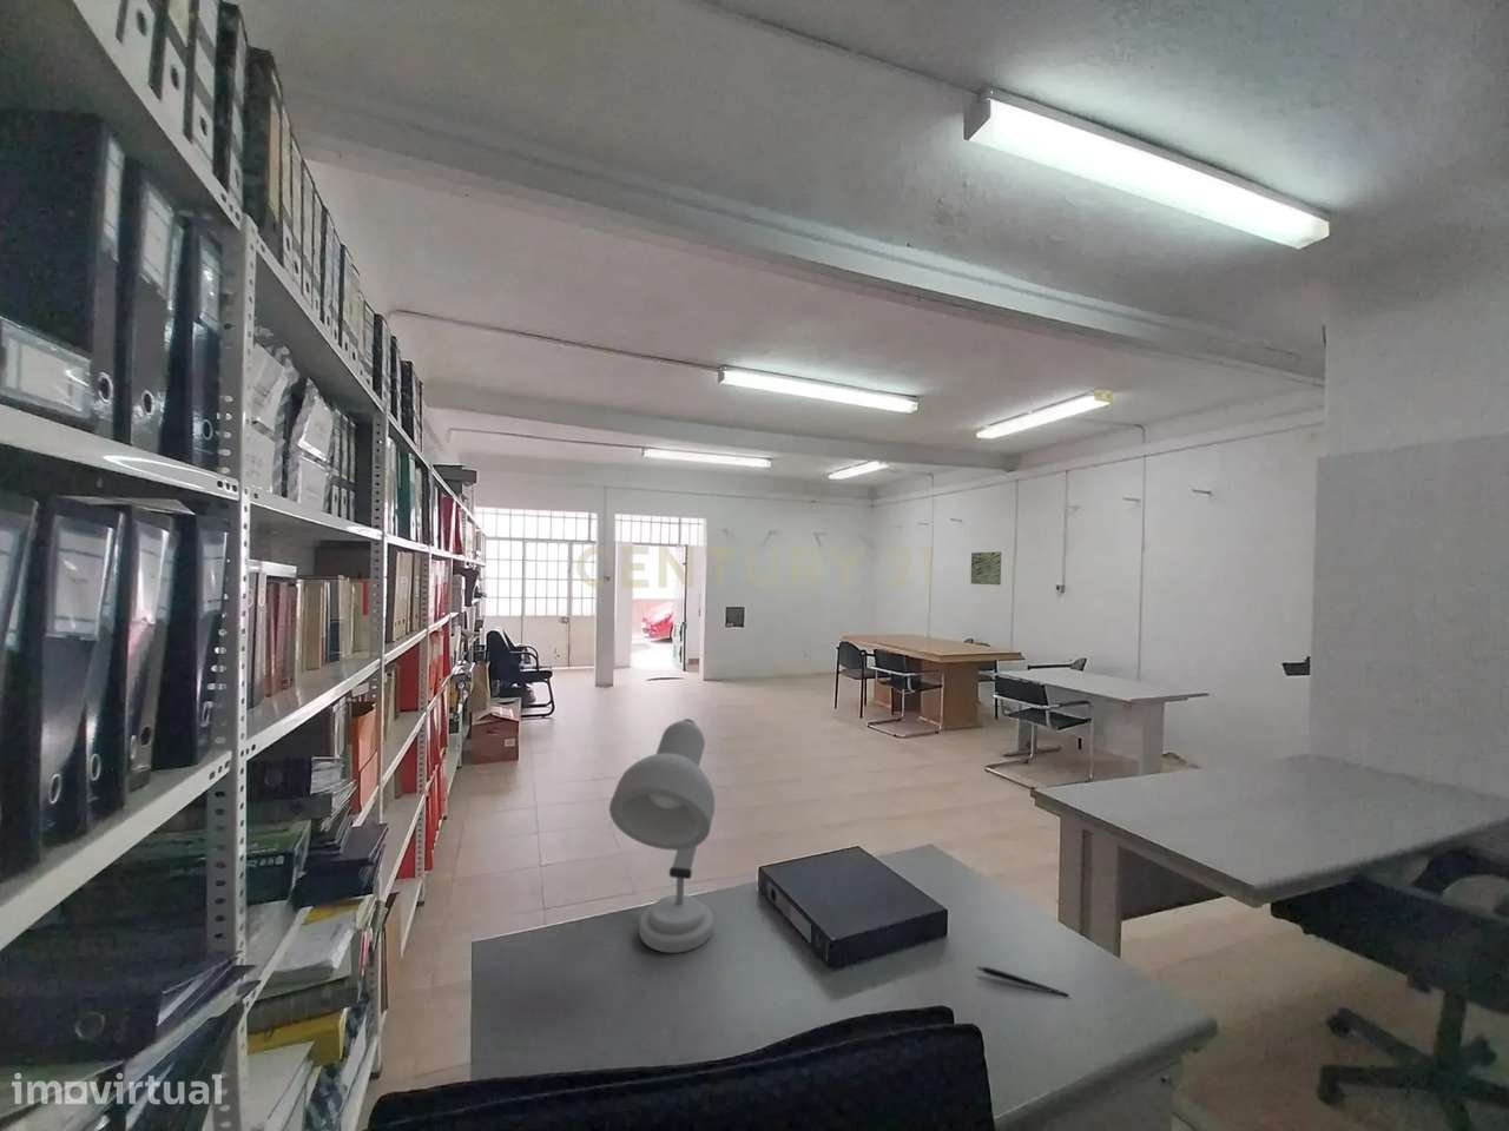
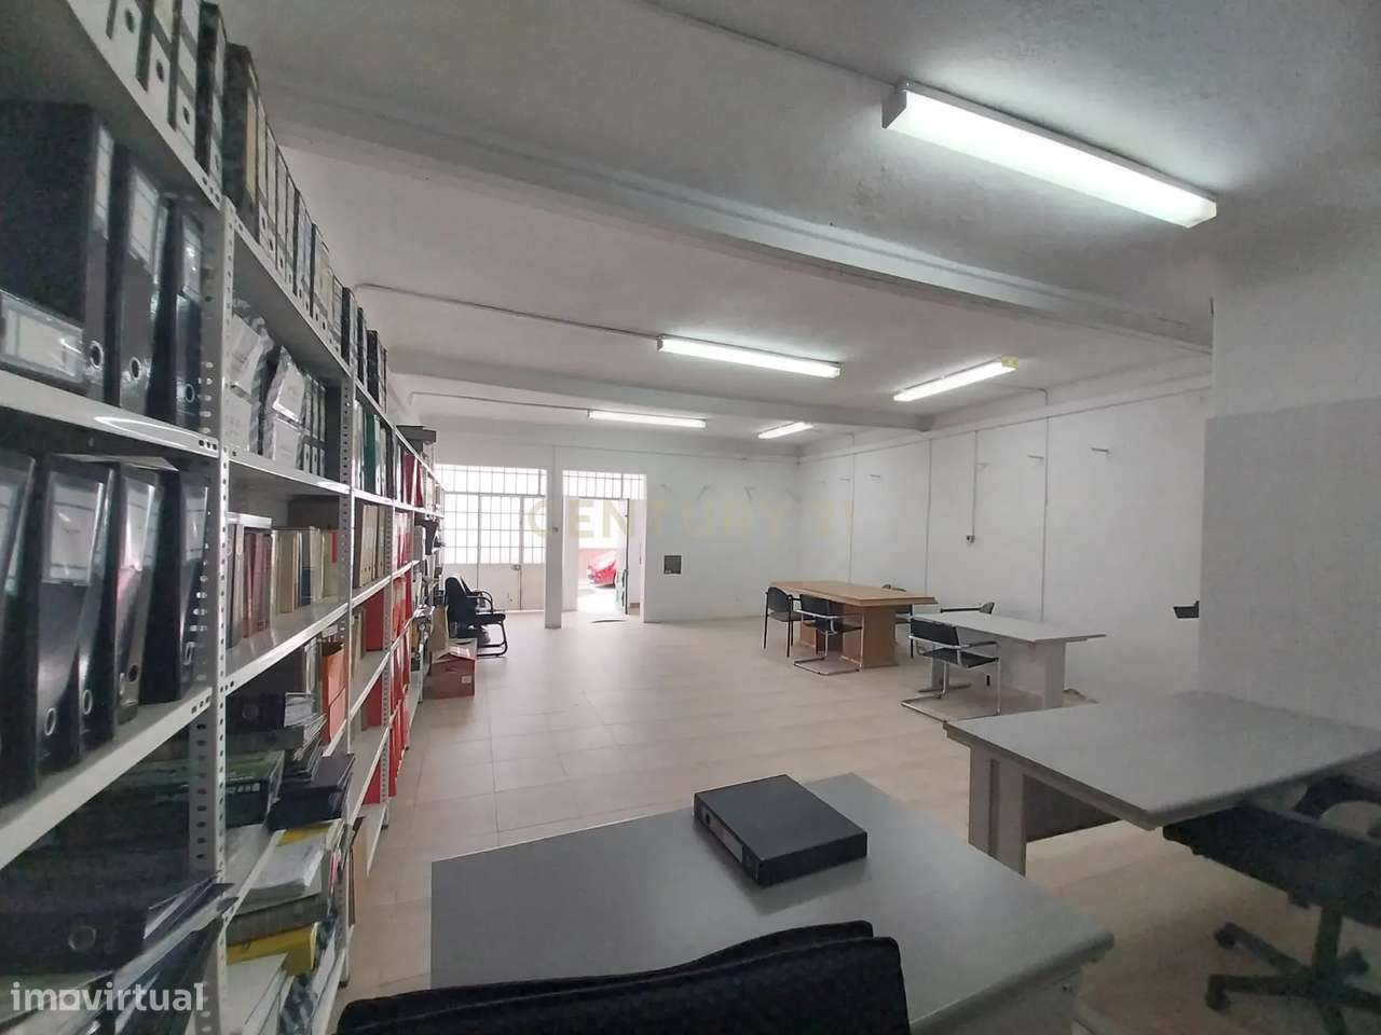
- pen (1021, 980)
- desk lamp (675, 832)
- wall art (984, 568)
